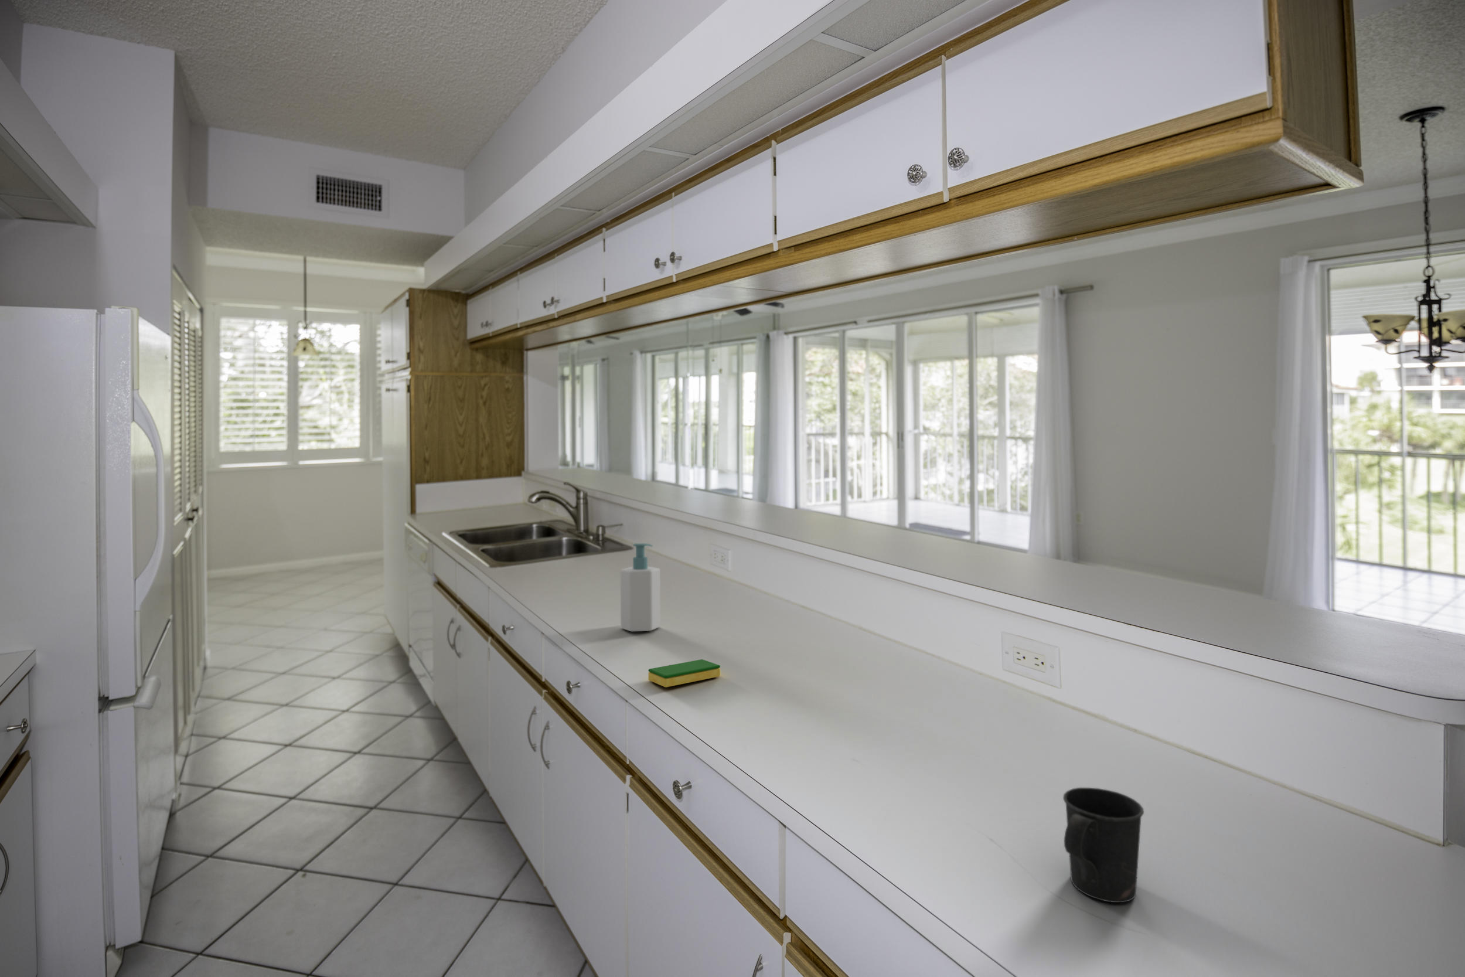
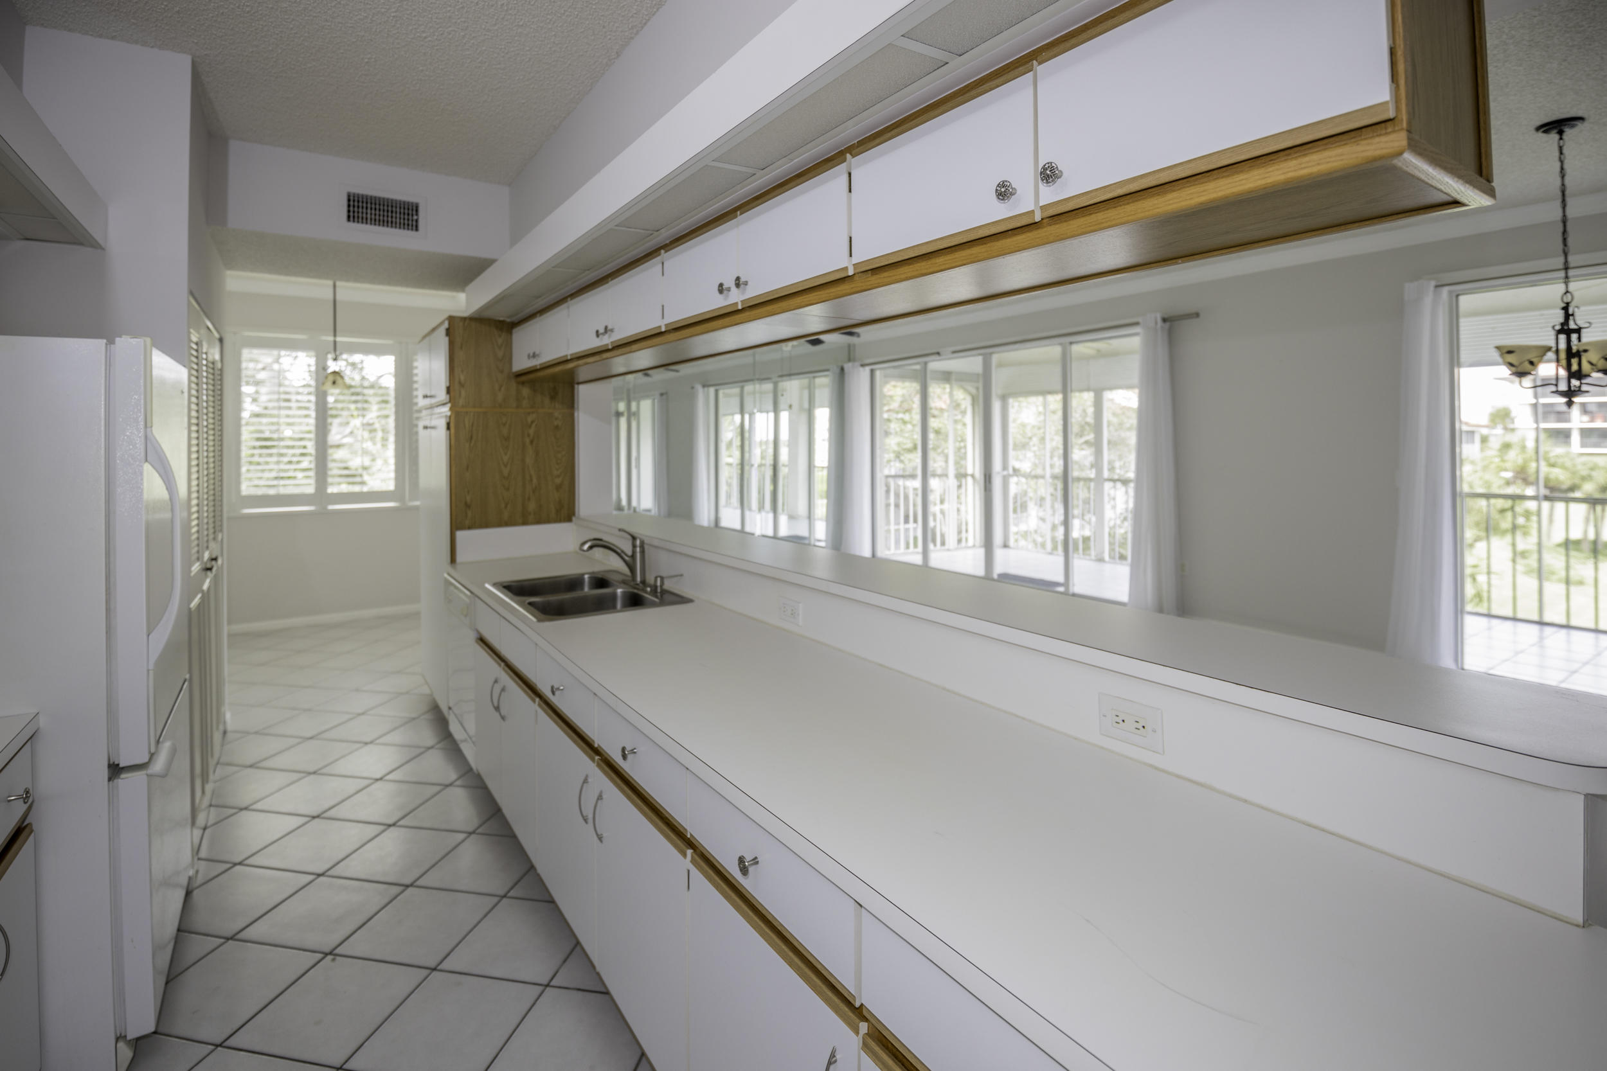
- soap bottle (640, 586)
- mug (1095, 848)
- dish sponge (685, 673)
